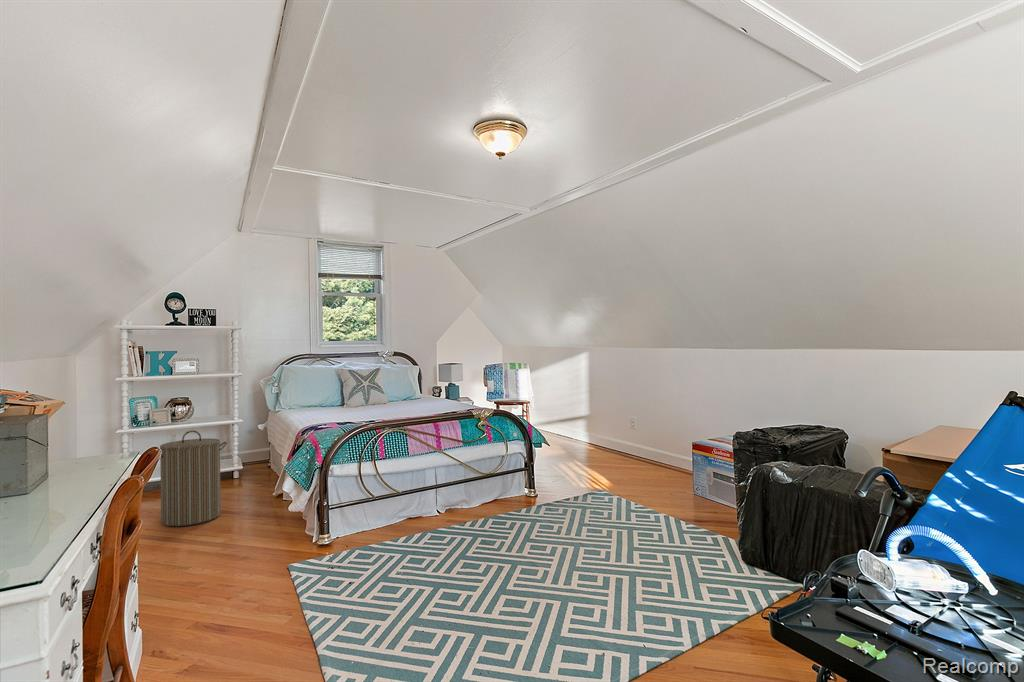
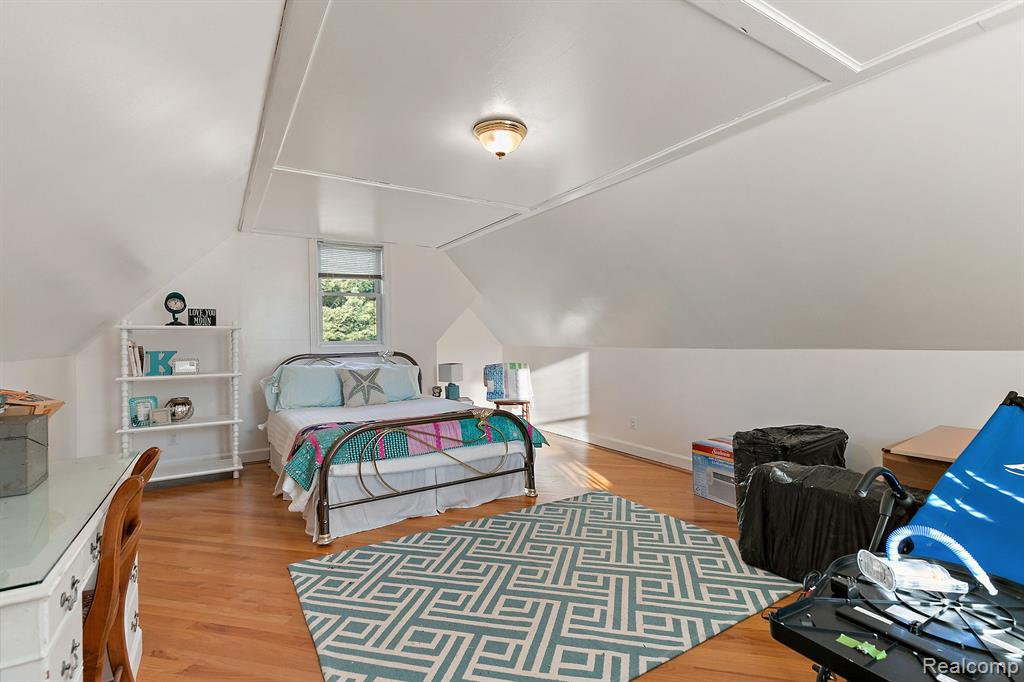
- laundry hamper (191, 474)
